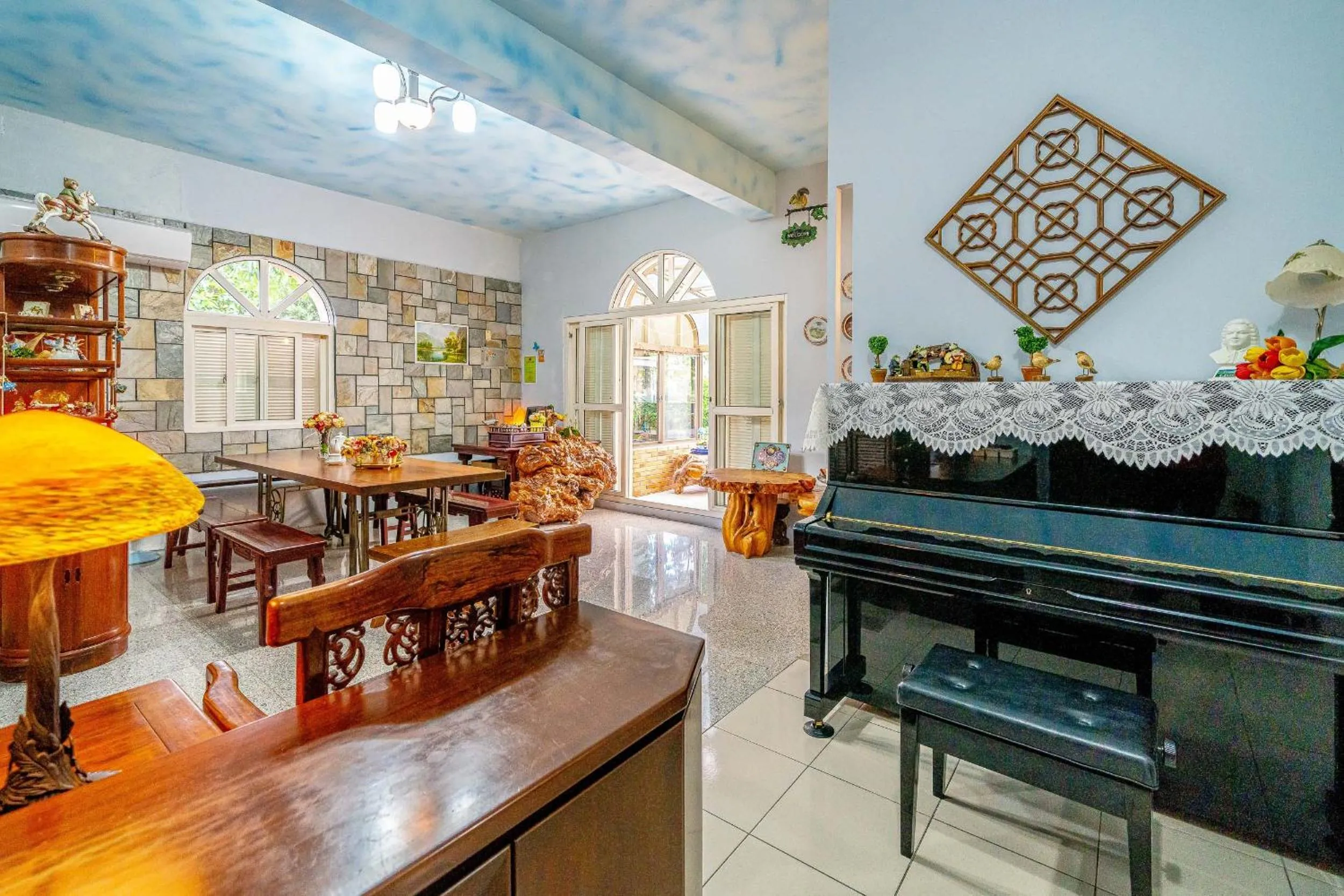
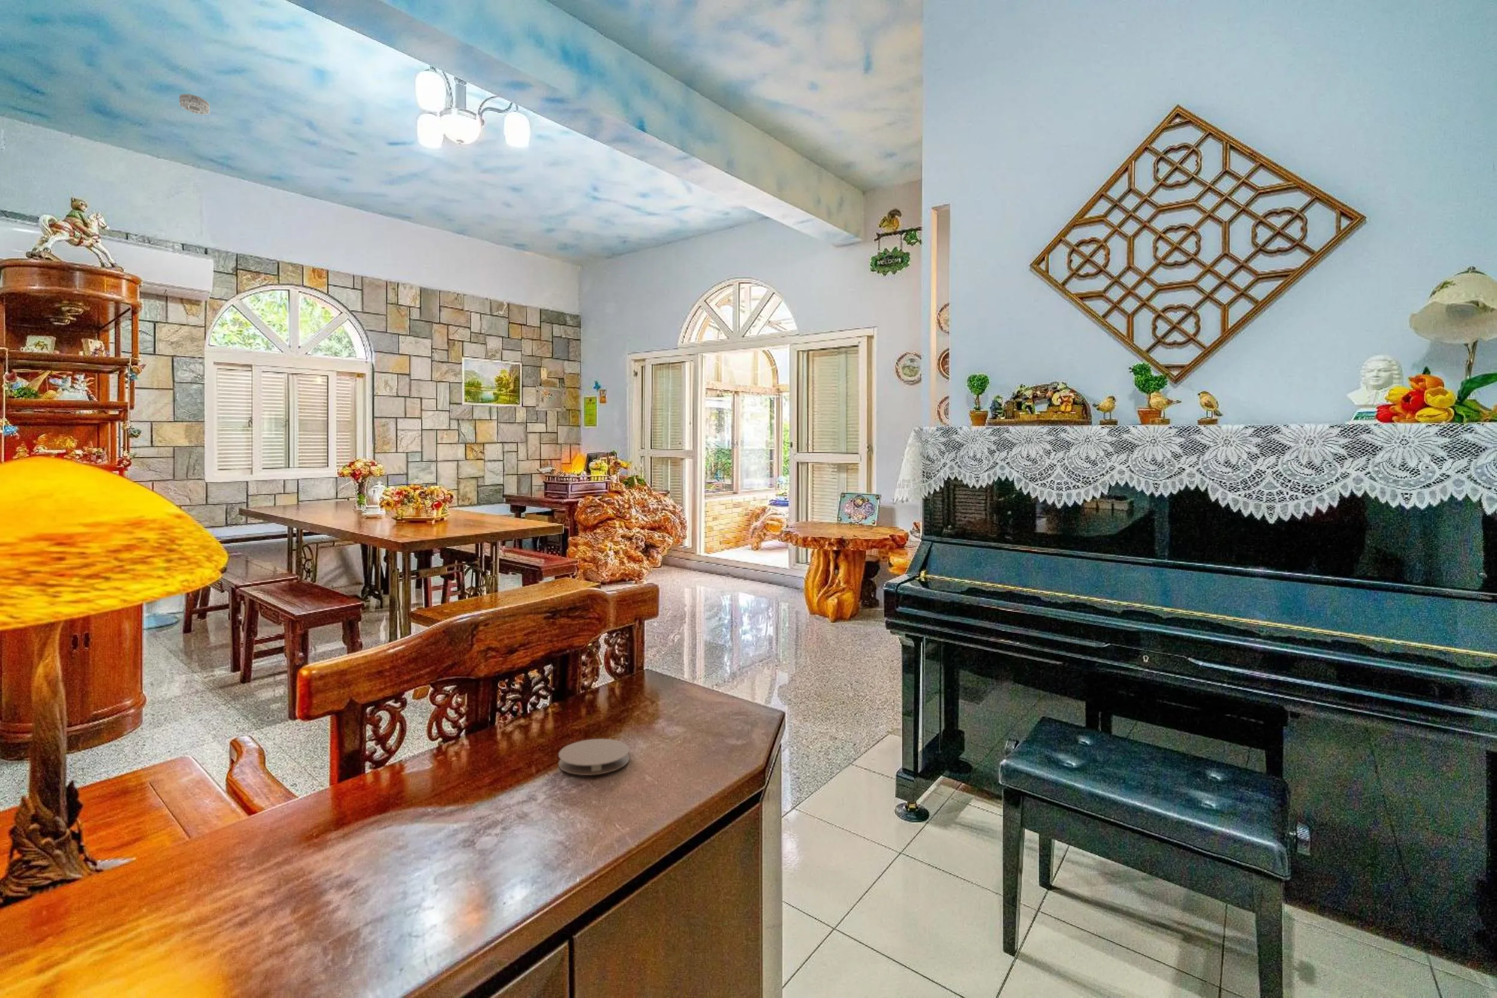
+ coaster (594, 755)
+ smoke detector (194, 104)
